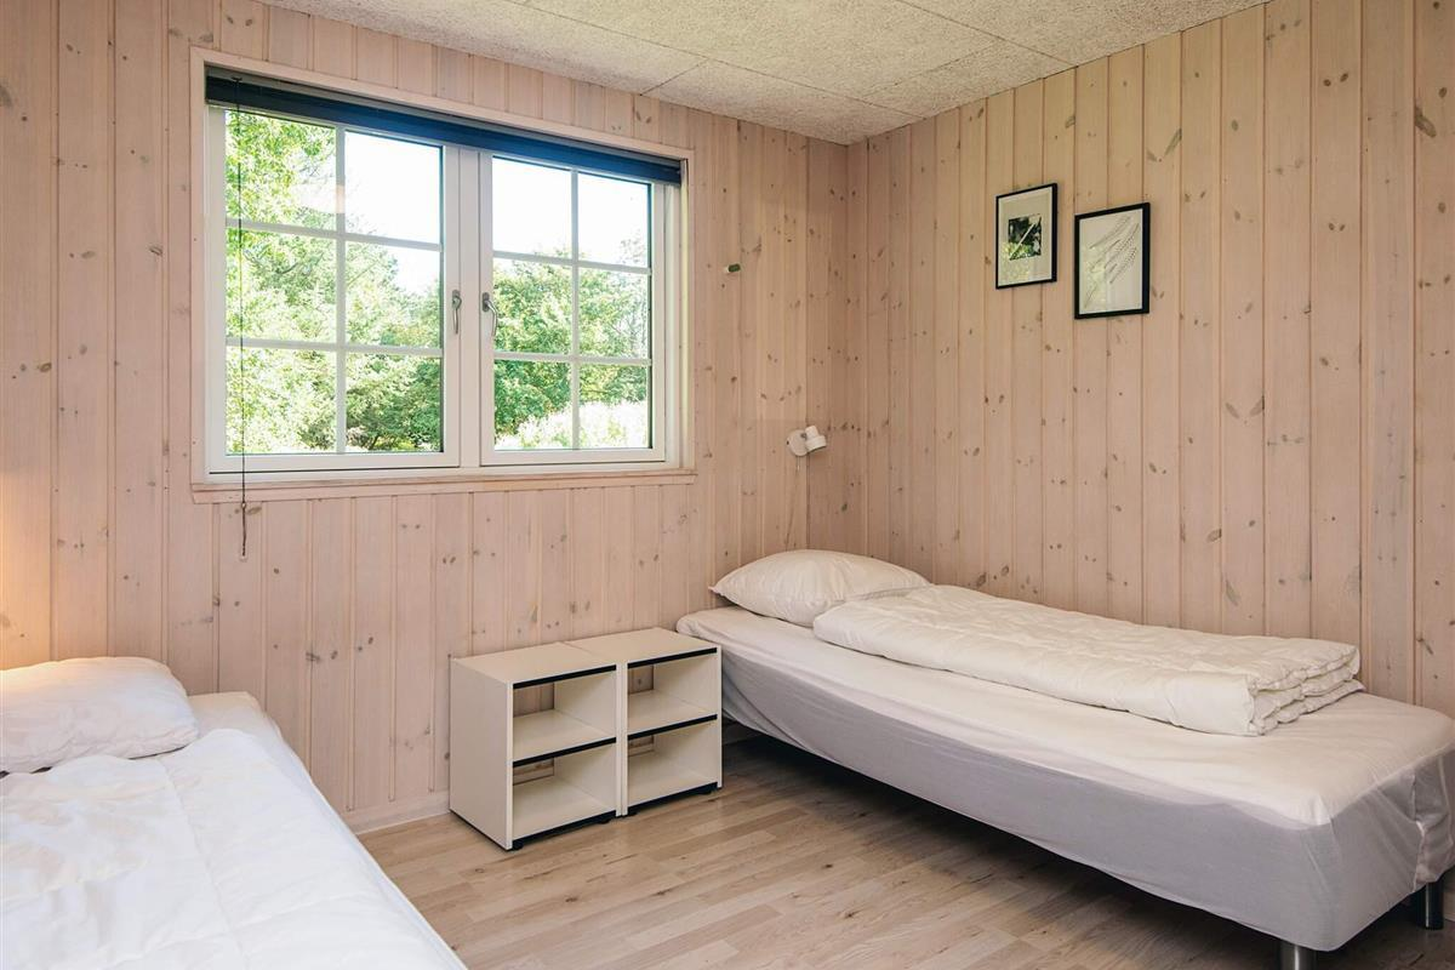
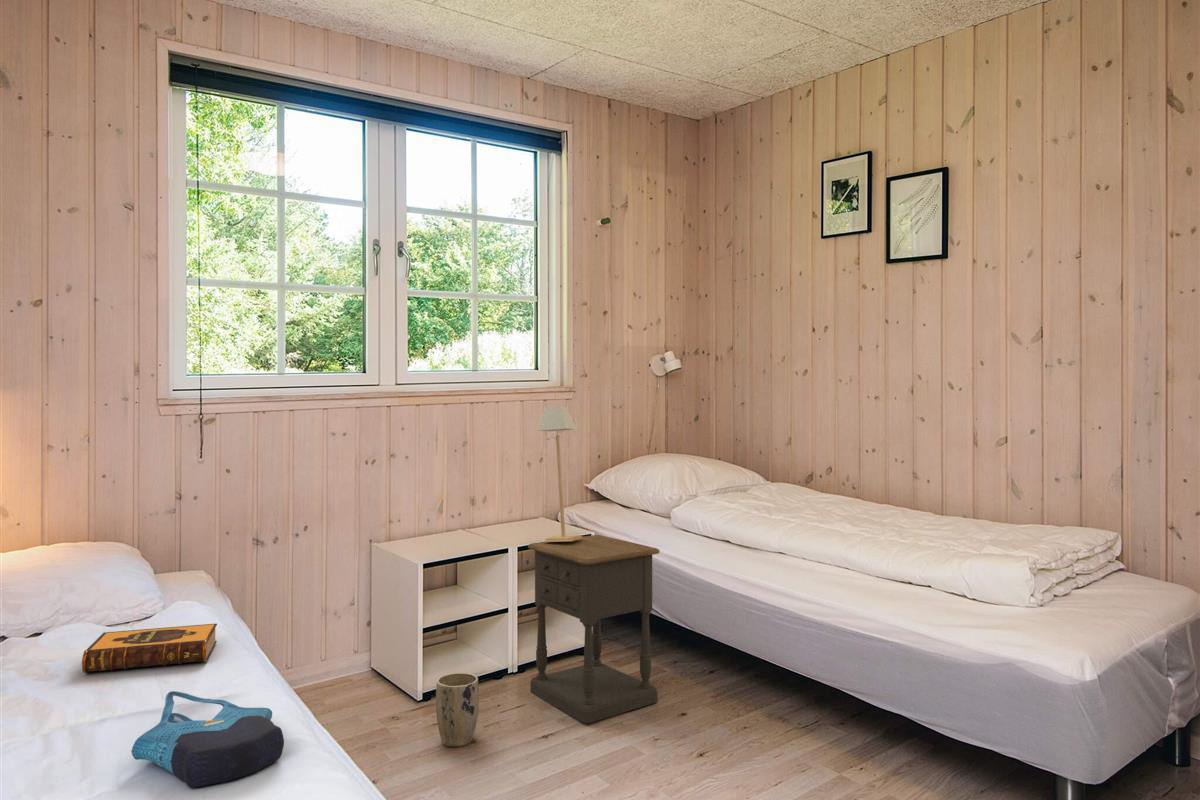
+ table lamp (561, 475)
+ plant pot (457, 710)
+ tote bag (204, 729)
+ nightstand (592, 621)
+ hardback book (153, 648)
